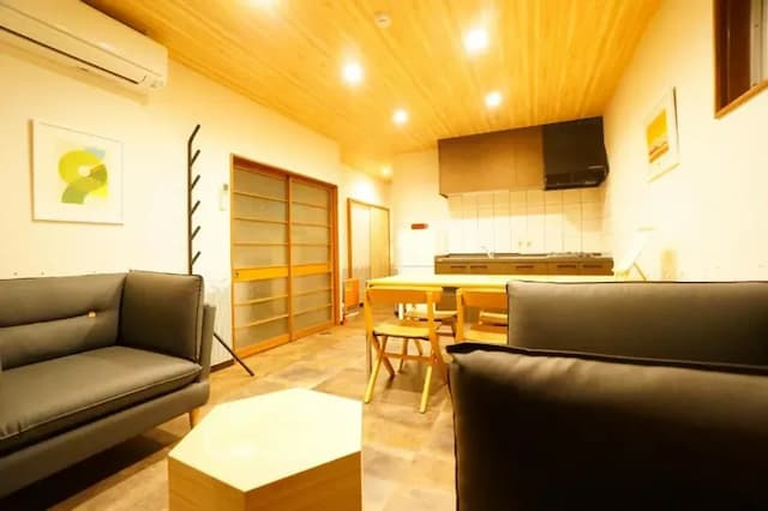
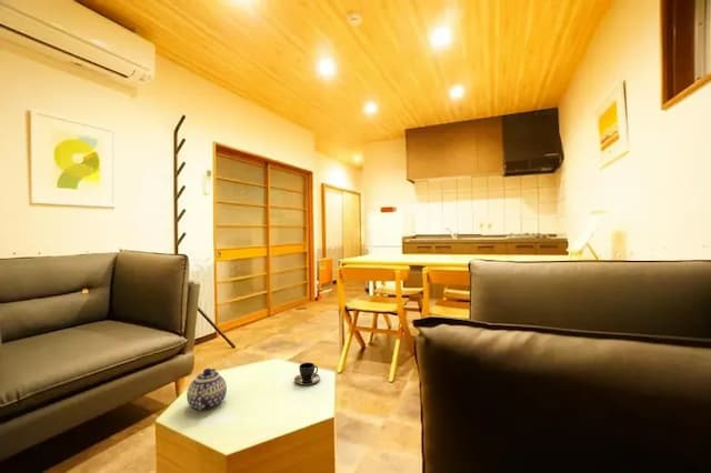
+ teacup (307, 372)
+ teapot (207, 386)
